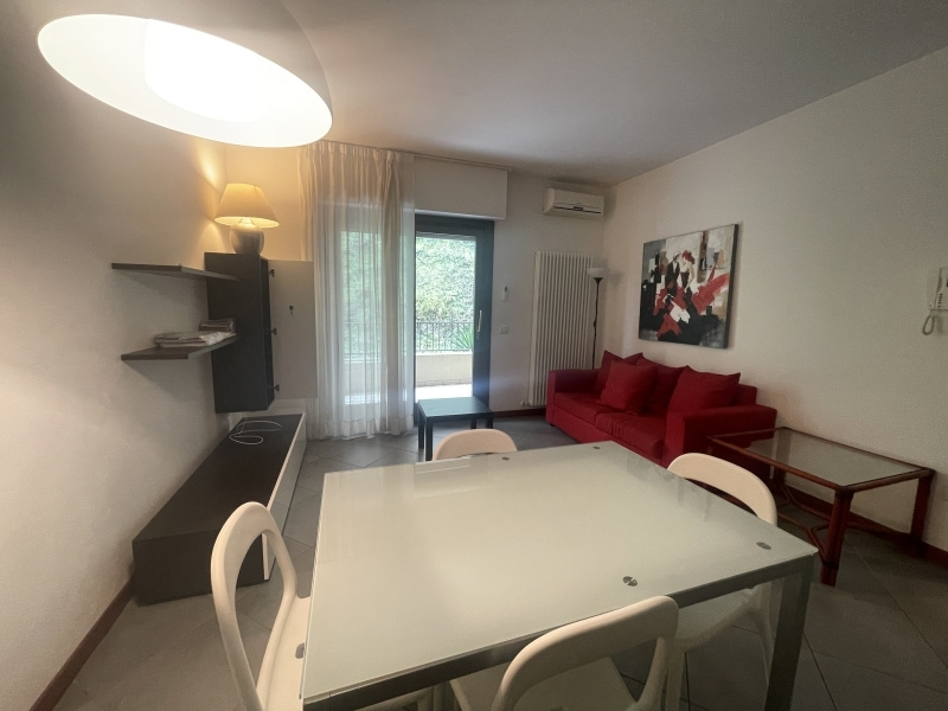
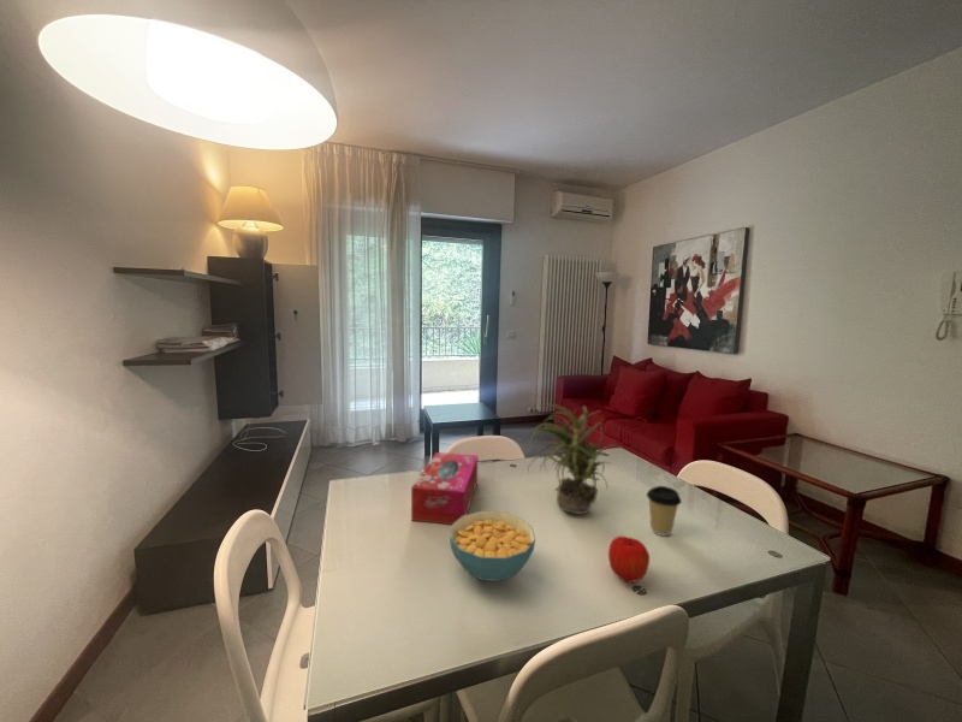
+ potted plant (569, 452)
+ cereal bowl (491, 551)
+ fruit (628, 557)
+ coffee cup (661, 510)
+ tissue box (447, 484)
